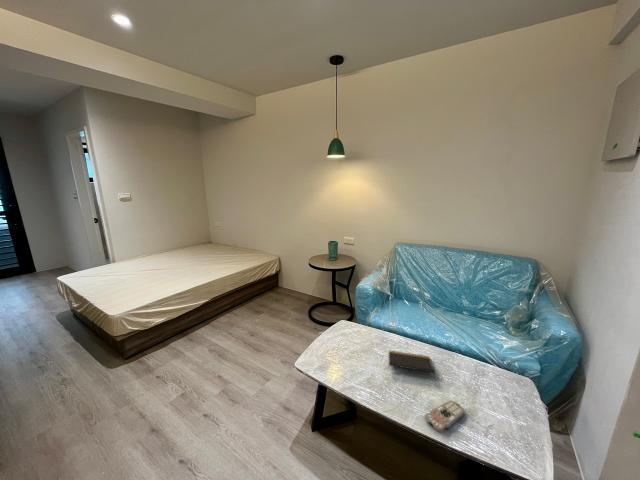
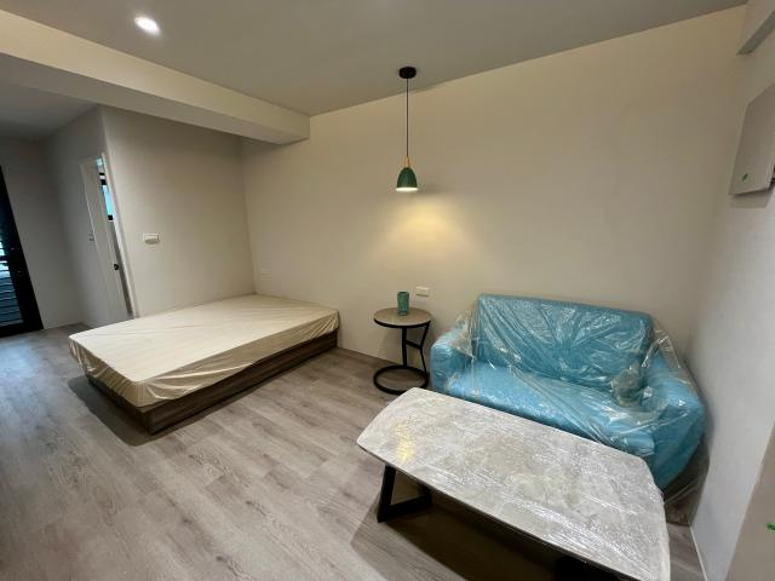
- notepad (409, 360)
- remote control (445, 414)
